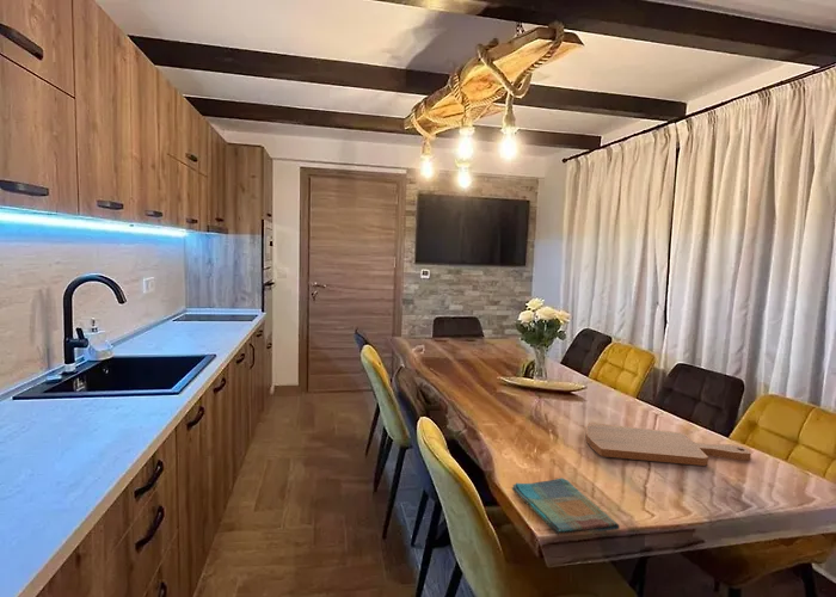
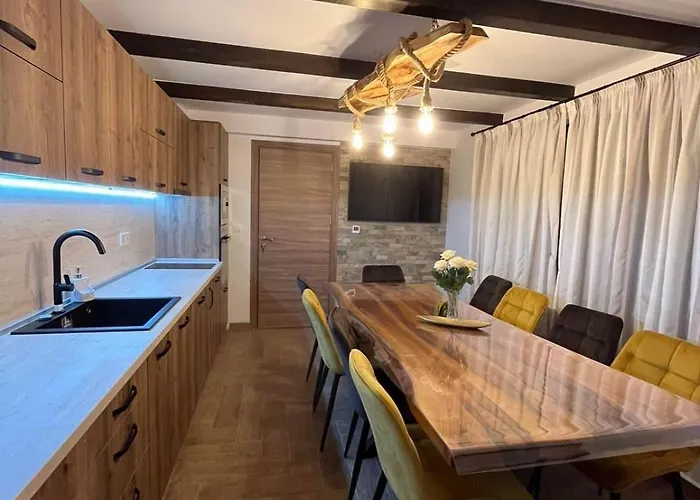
- dish towel (561, 504)
- cutting board (651, 443)
